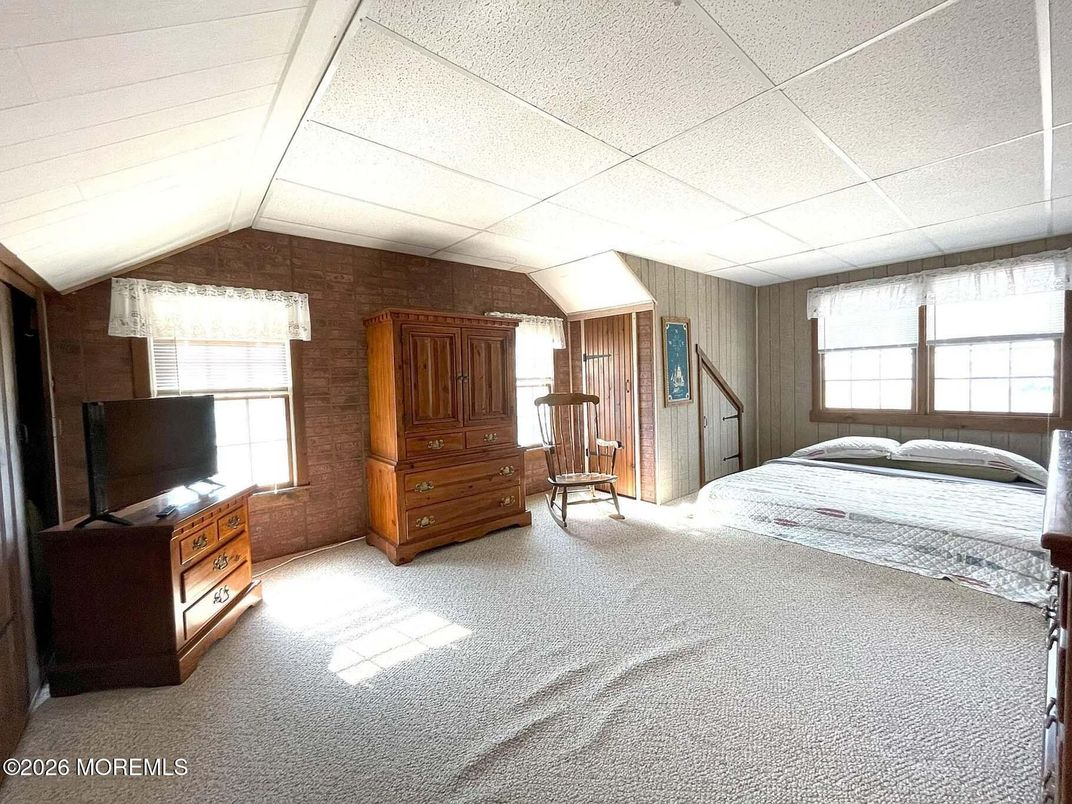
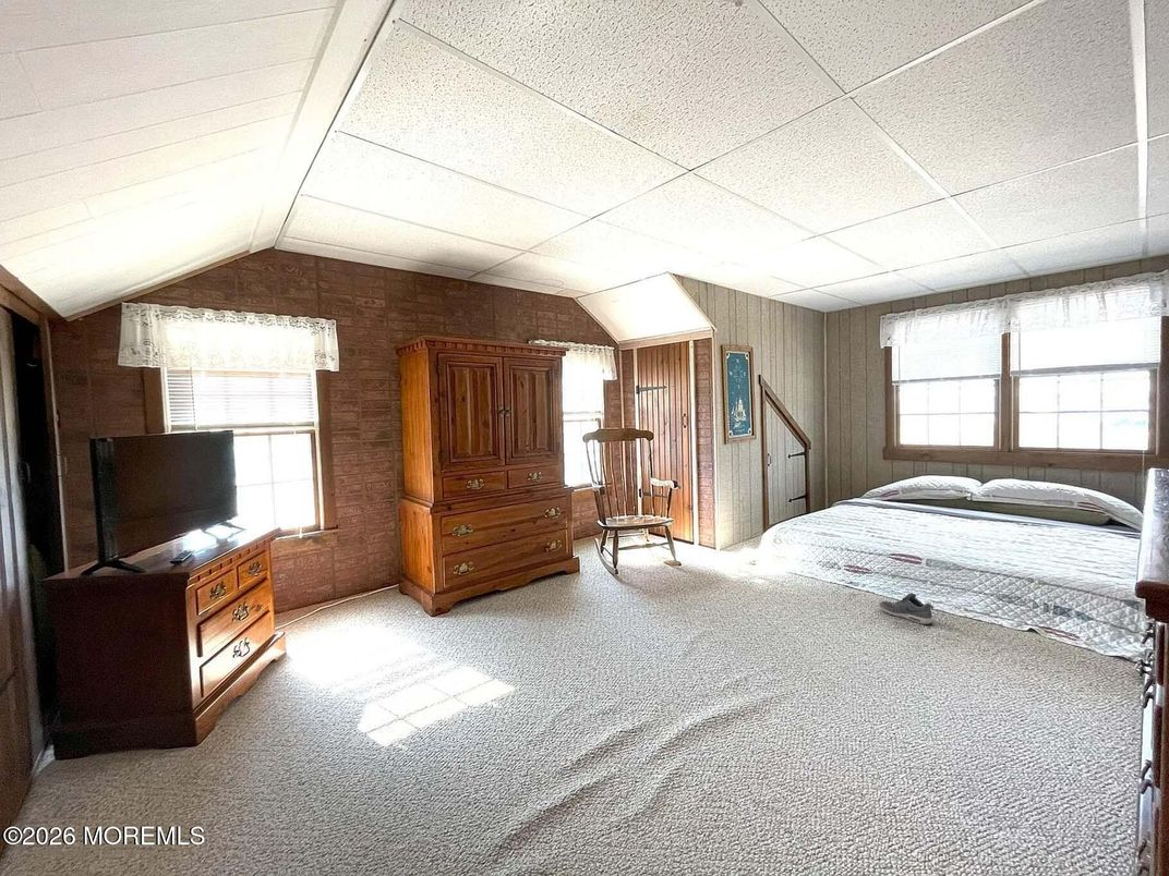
+ sneaker (906, 604)
